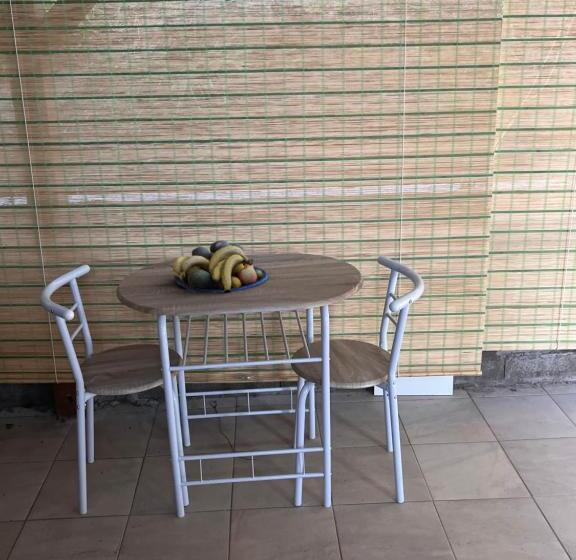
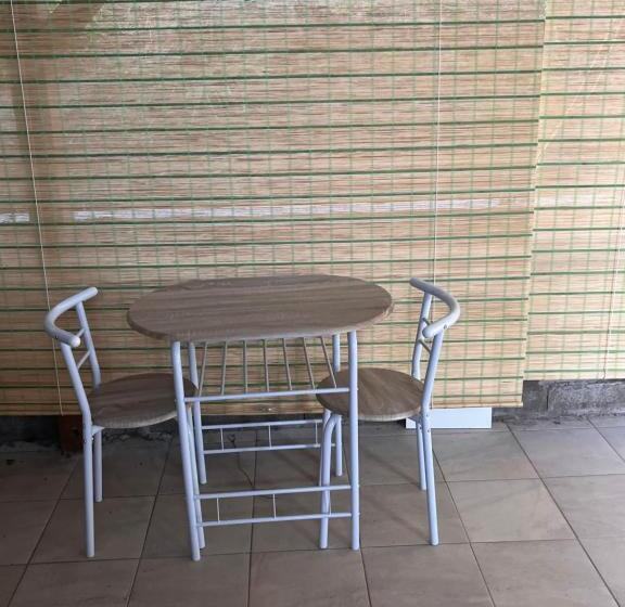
- fruit bowl (221, 262)
